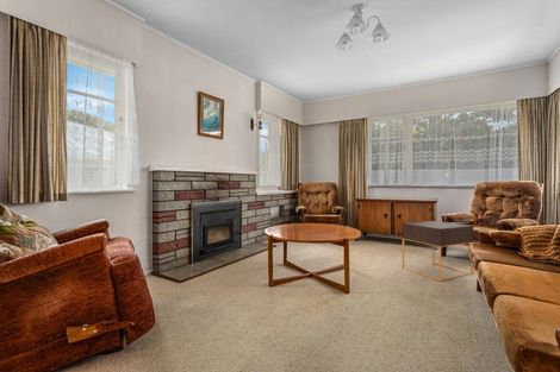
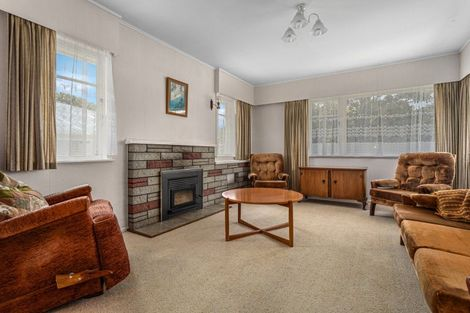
- nightstand (434, 247)
